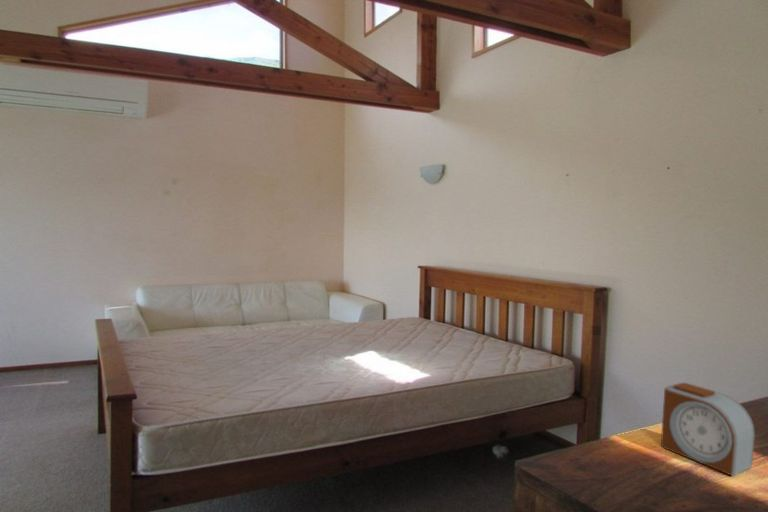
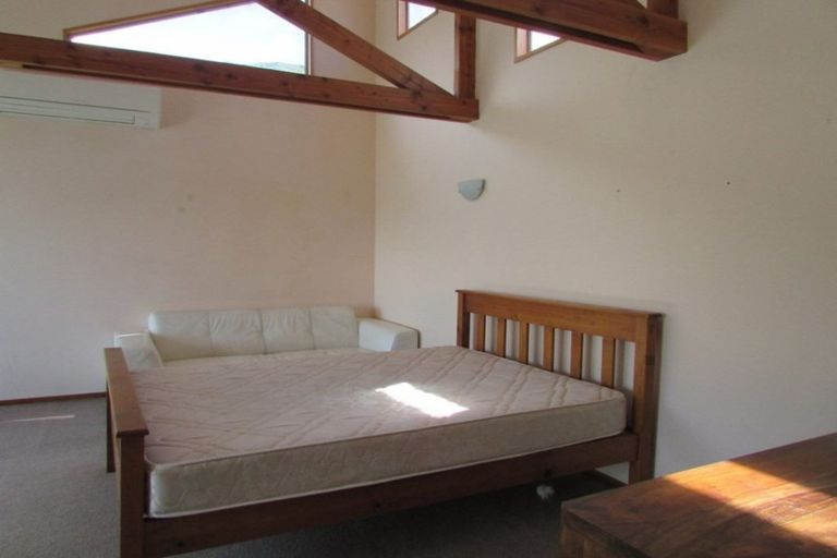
- alarm clock (704, 424)
